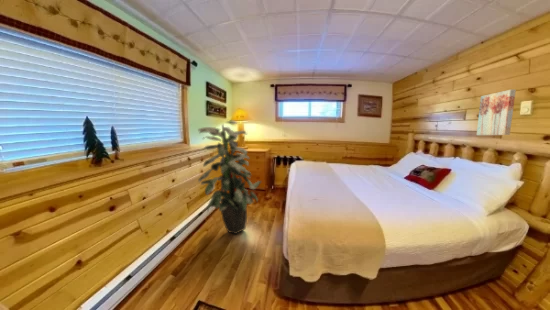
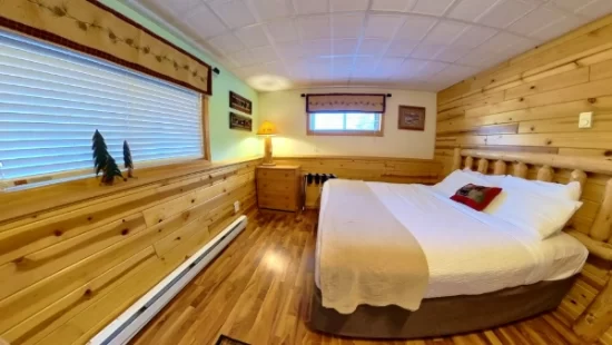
- indoor plant (229, 177)
- wall art (494, 114)
